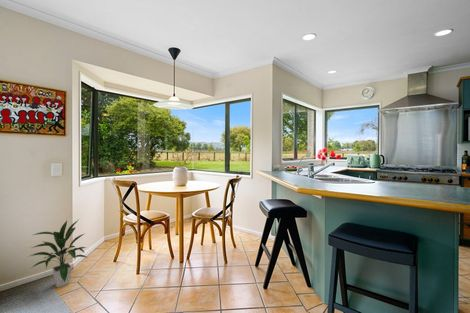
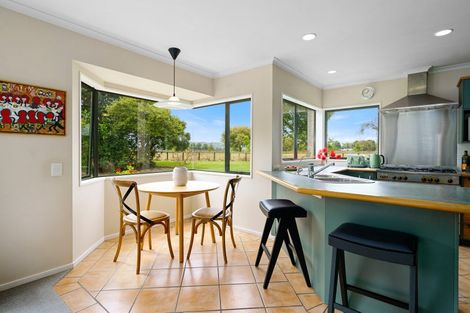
- indoor plant (60, 253)
